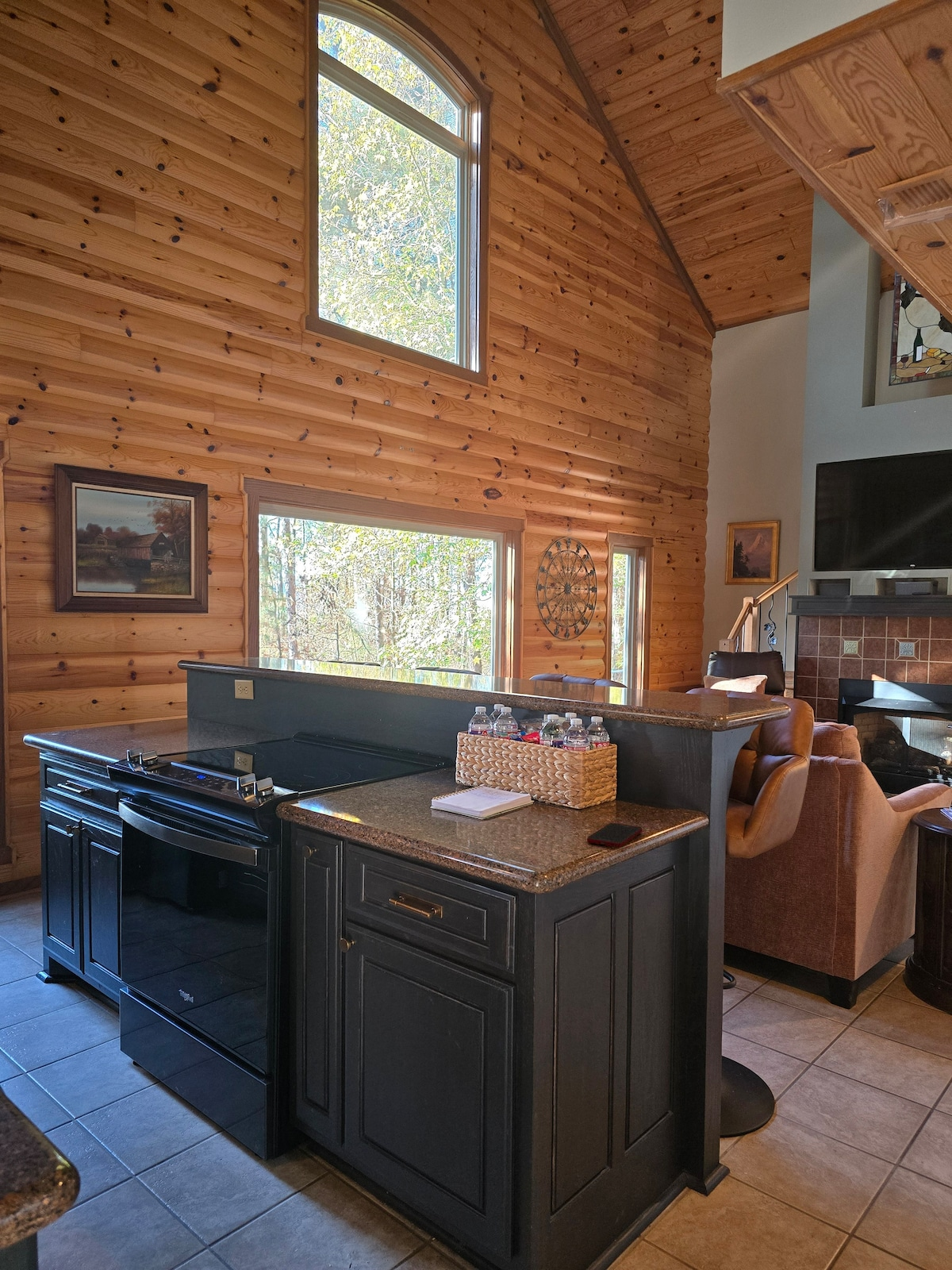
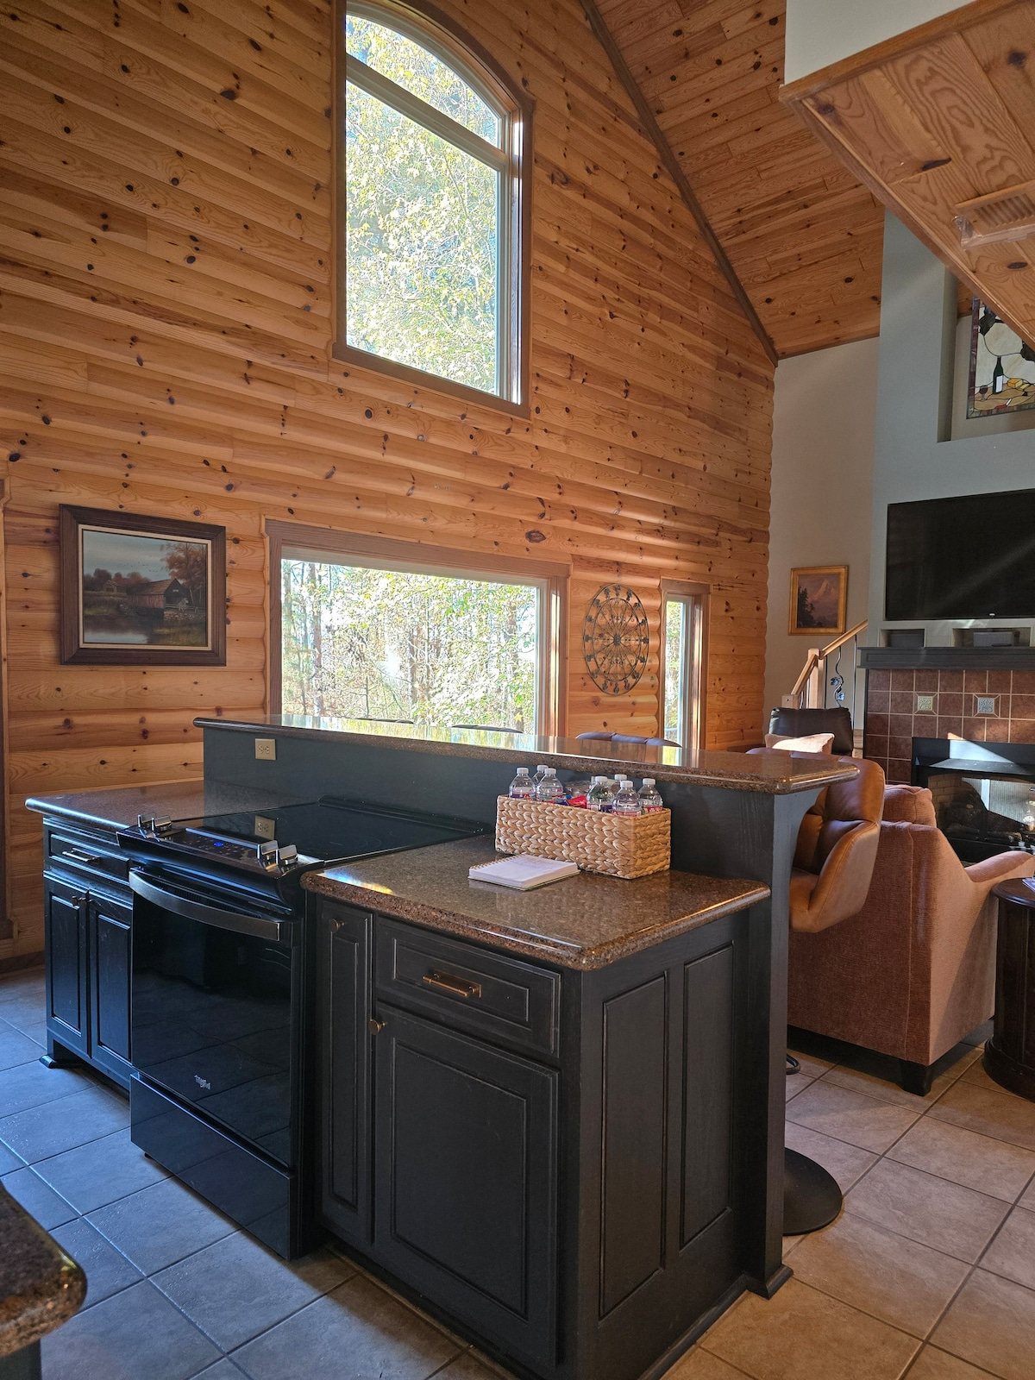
- cell phone (615, 834)
